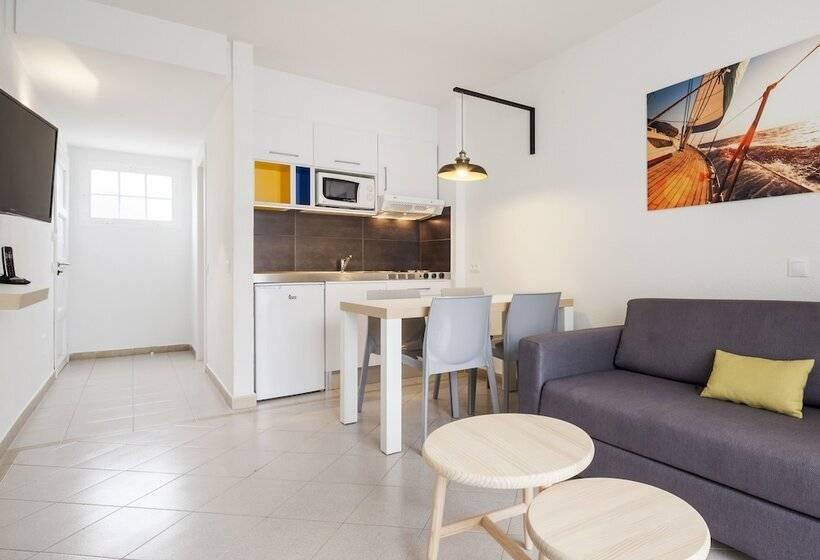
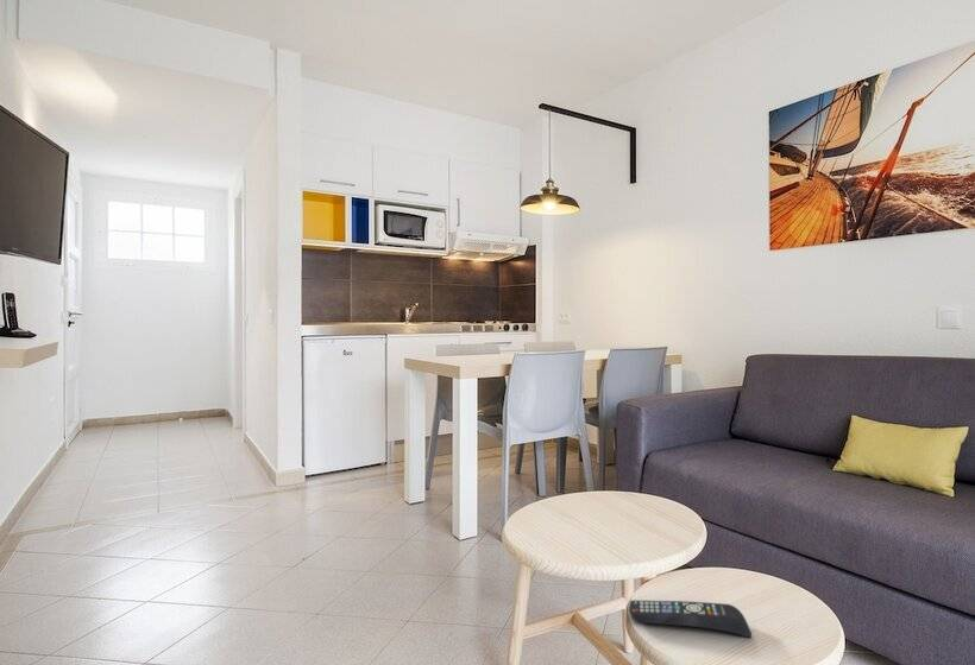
+ remote control (687, 614)
